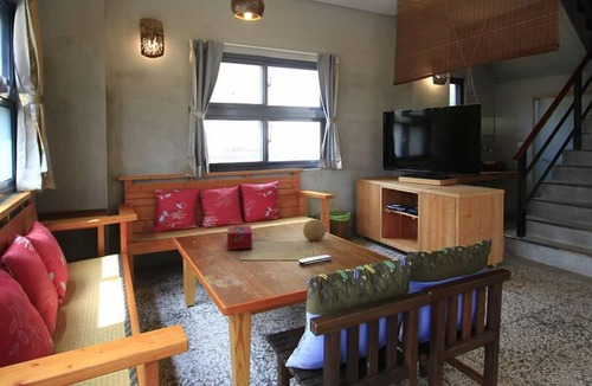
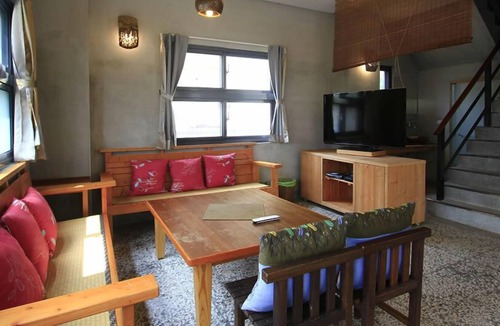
- decorative ball (314, 230)
- tissue box (239, 236)
